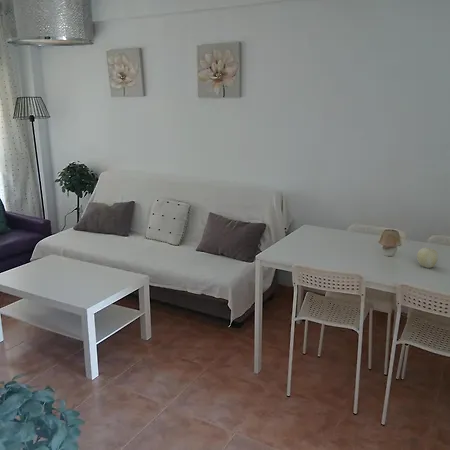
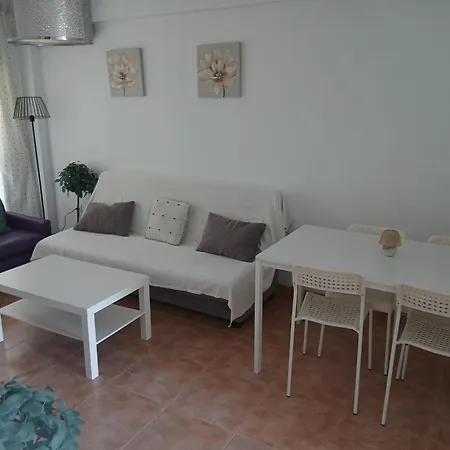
- fruit (427, 257)
